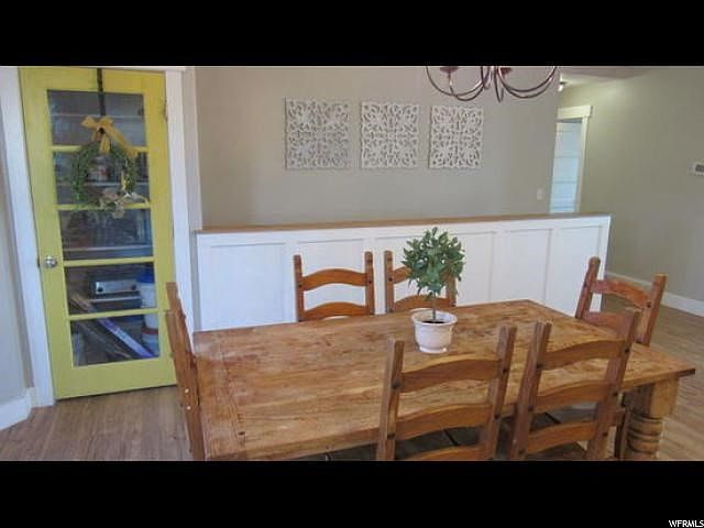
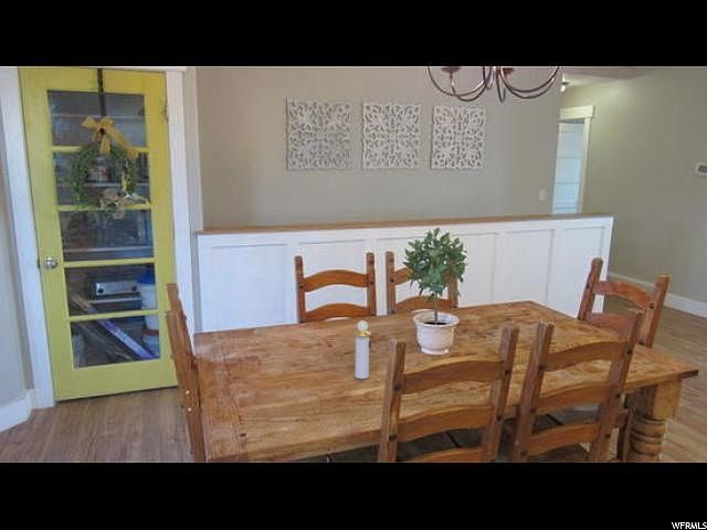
+ perfume bottle (361, 349)
